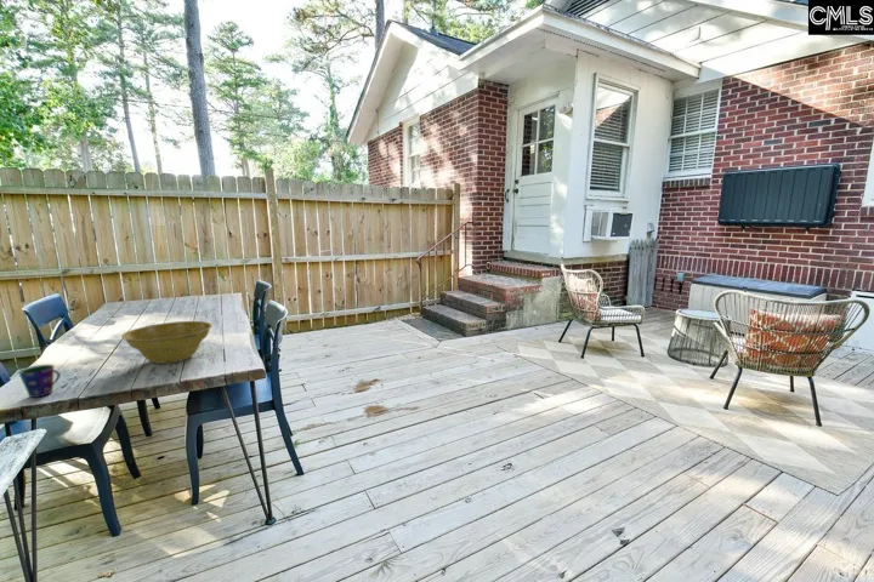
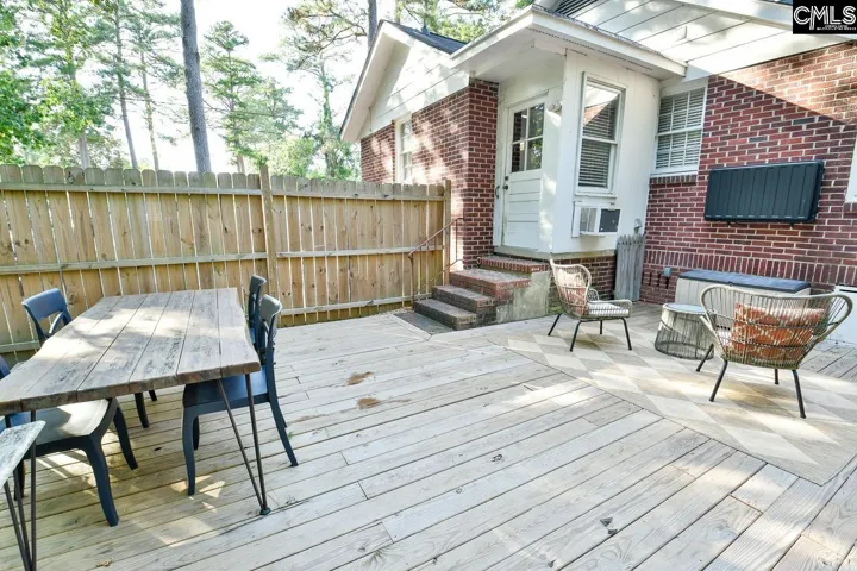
- planter bowl (170, 343)
- cup (42, 381)
